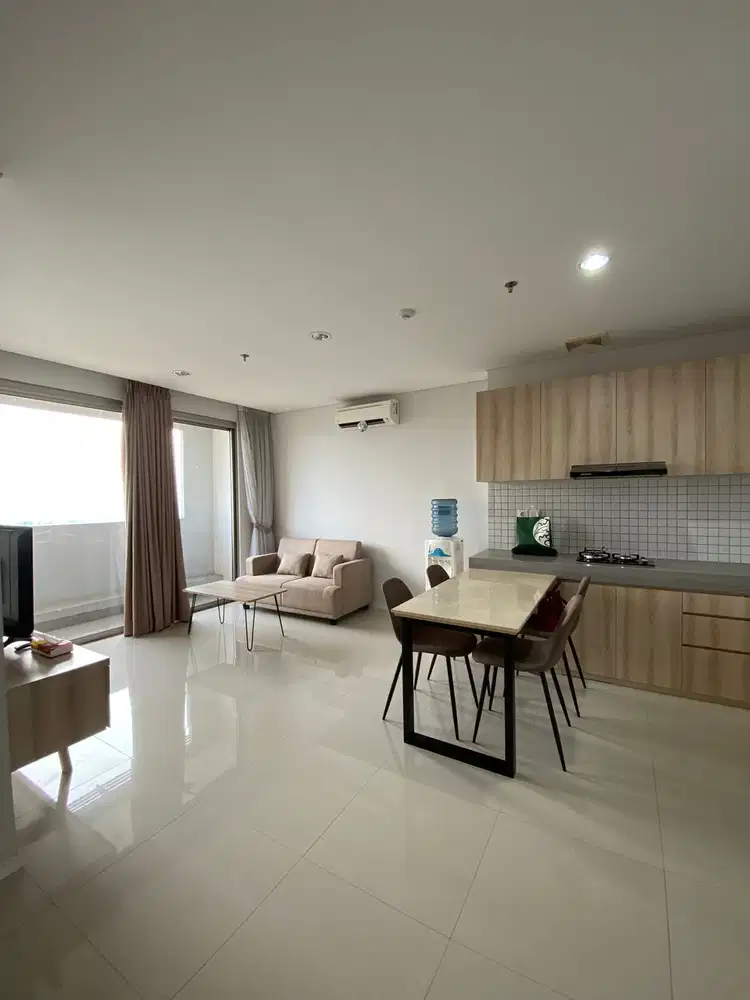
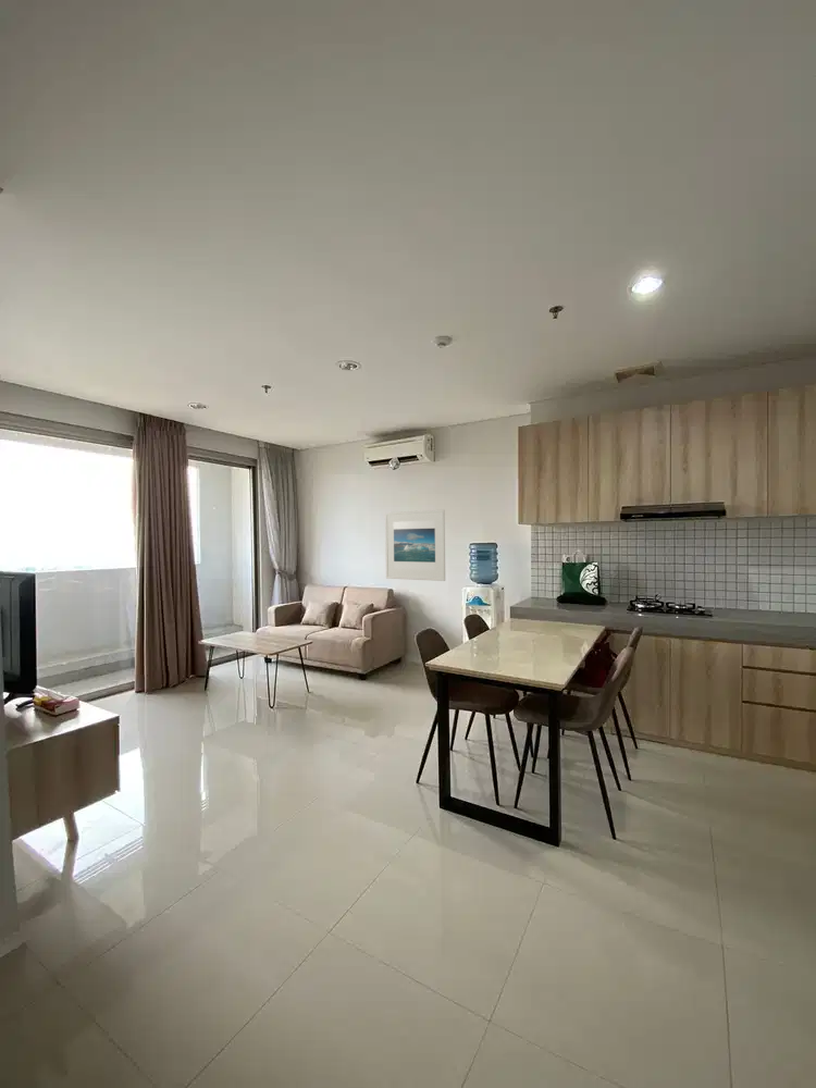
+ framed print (413, 545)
